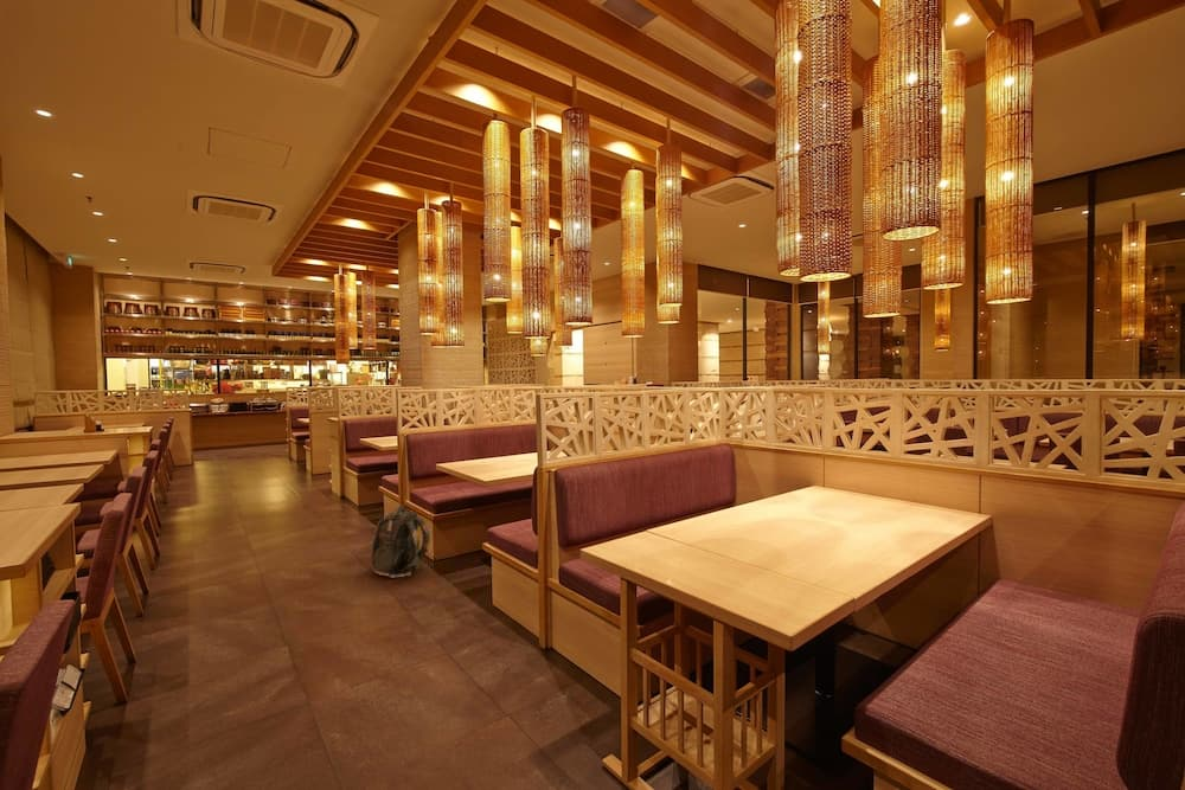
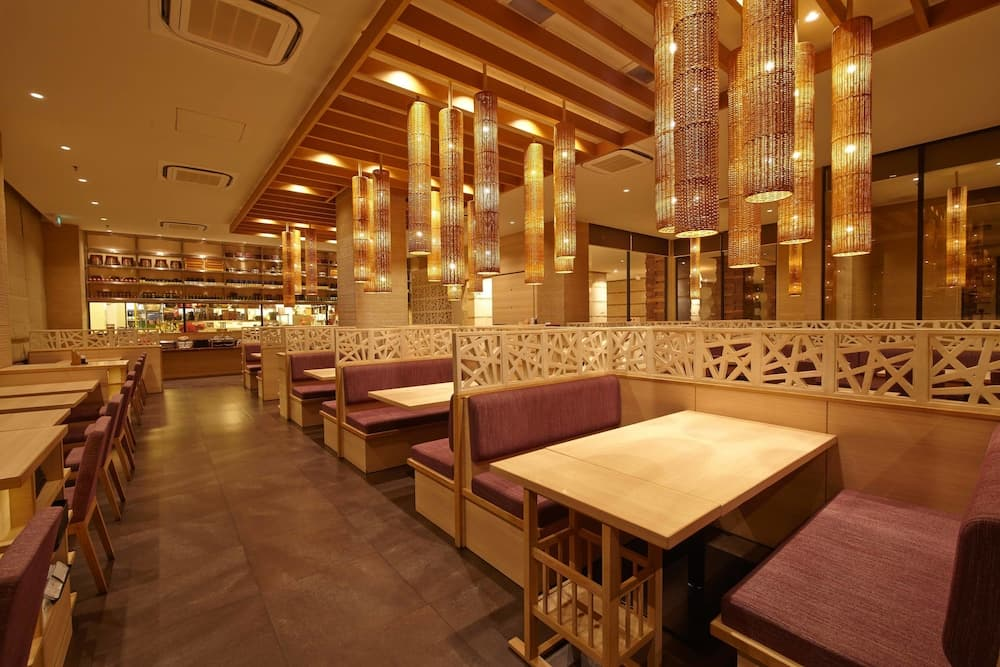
- backpack (399, 538)
